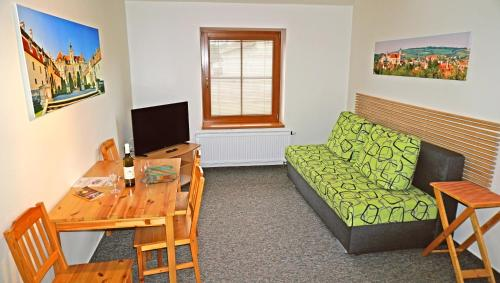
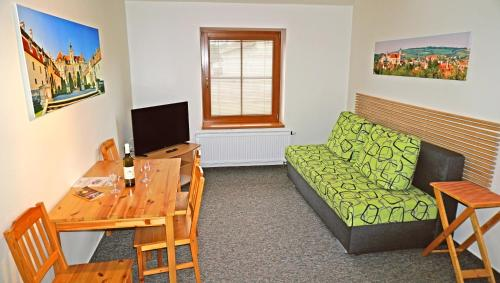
- board game (160, 172)
